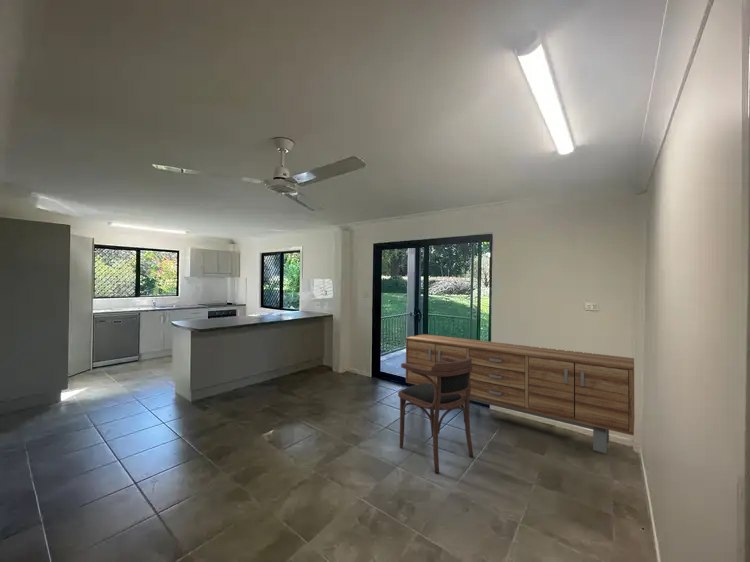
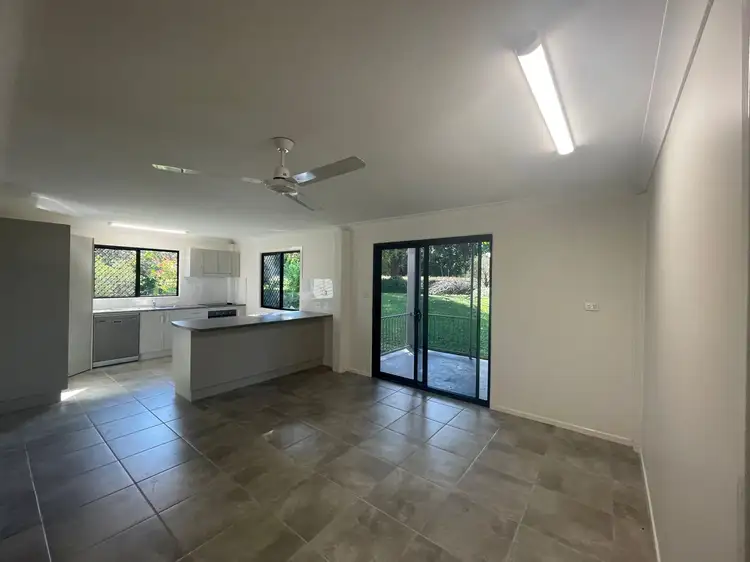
- armchair (434, 403)
- sideboard (501, 382)
